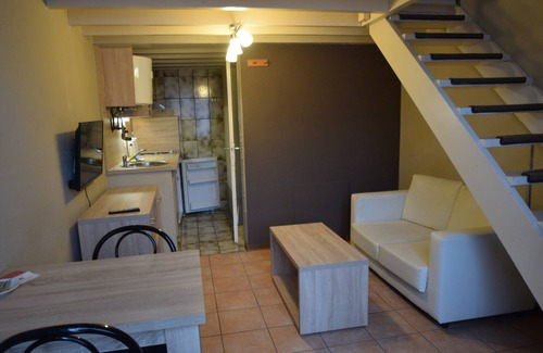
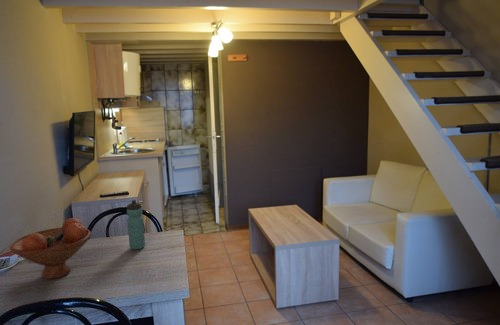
+ fruit bowl (53, 249)
+ water bottle (135, 224)
